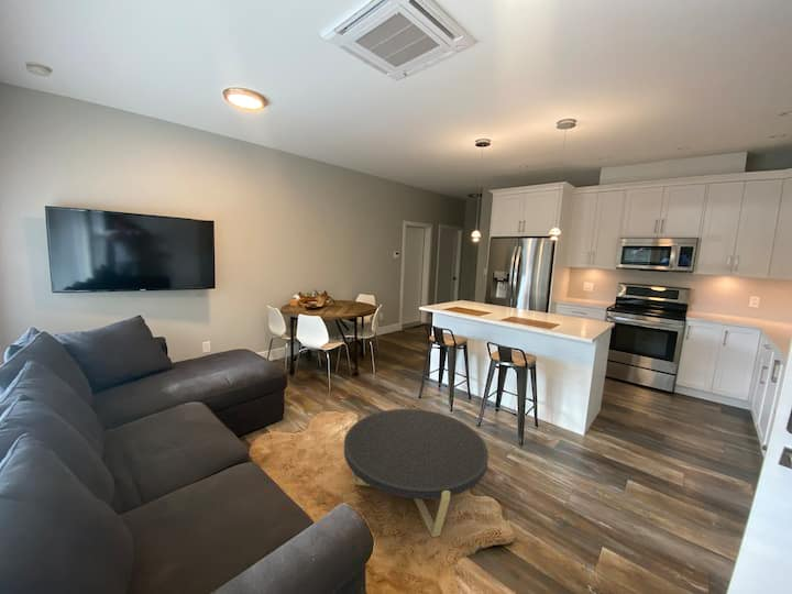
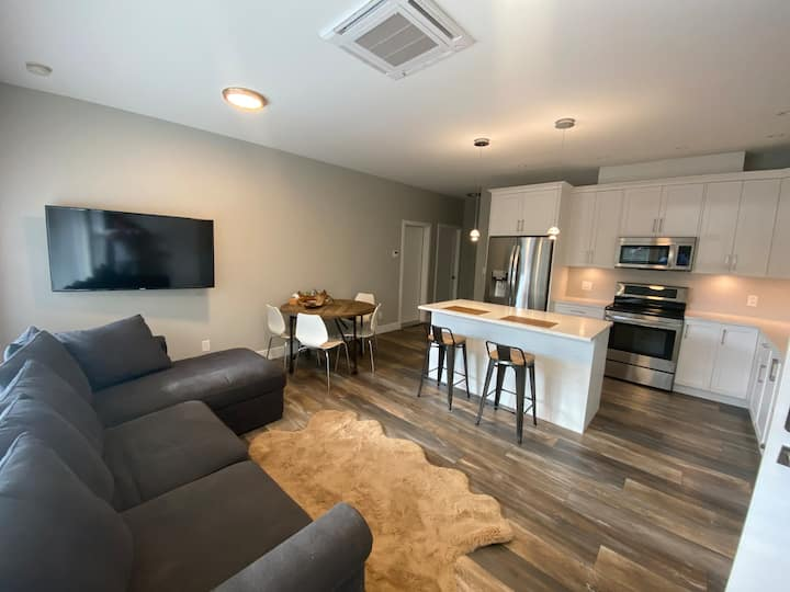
- coffee table (413, 464)
